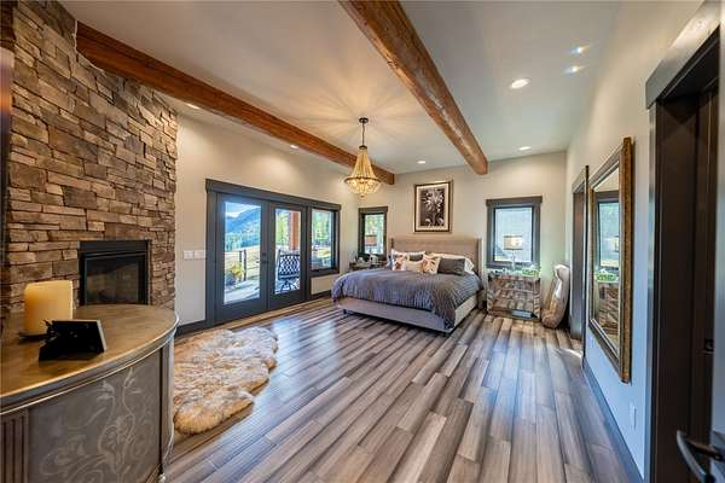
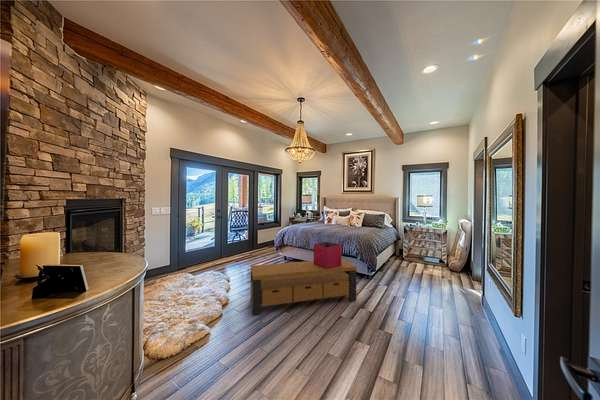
+ bench (303, 283)
+ storage bin (327, 254)
